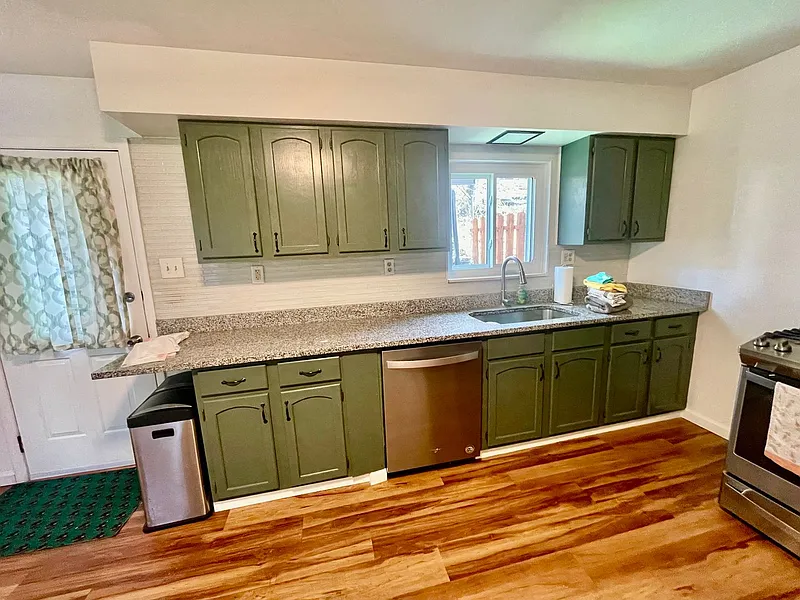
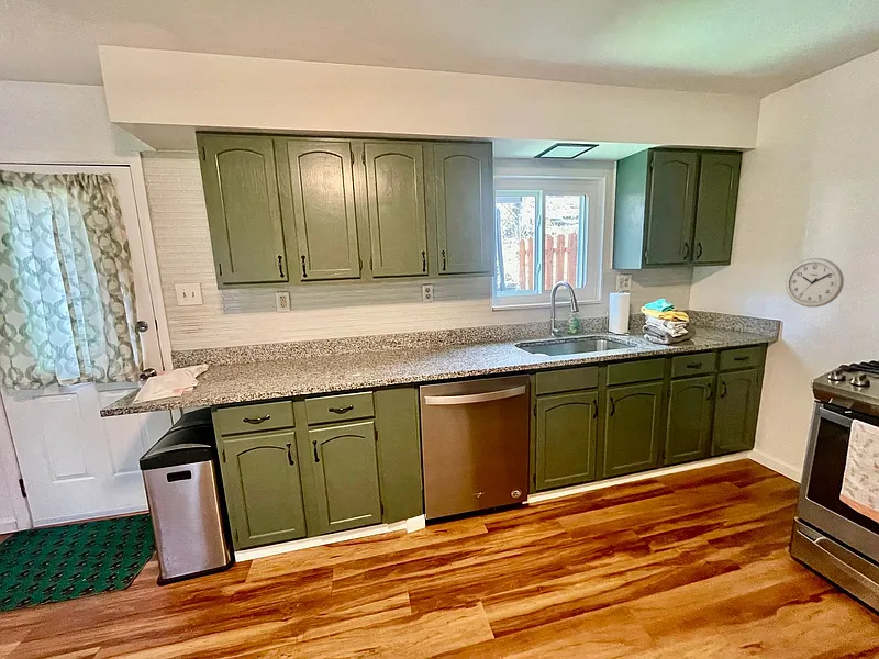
+ wall clock (812, 282)
